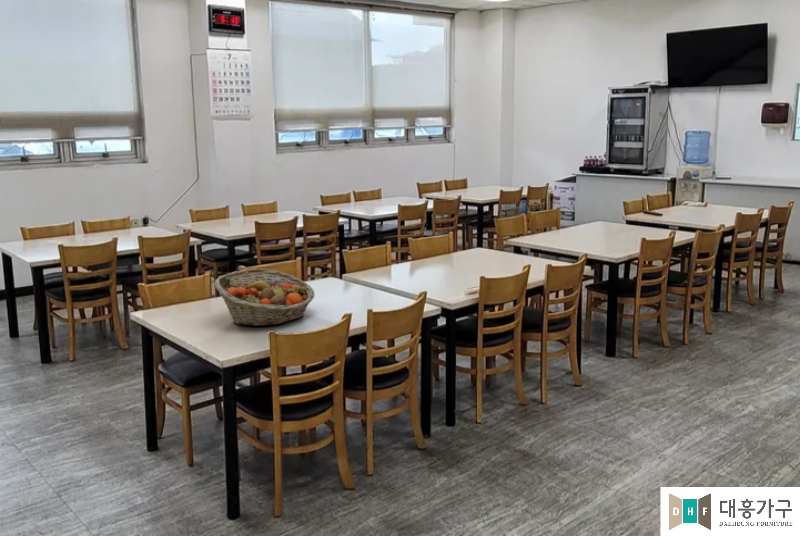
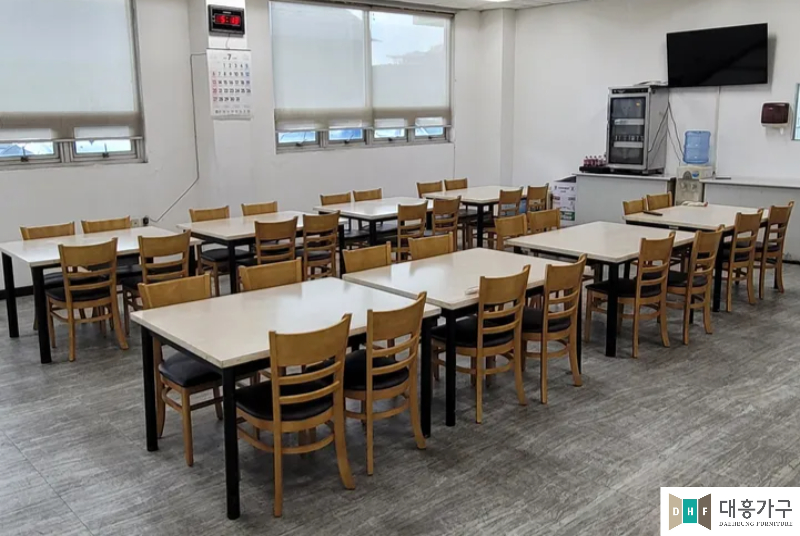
- fruit basket (265, 296)
